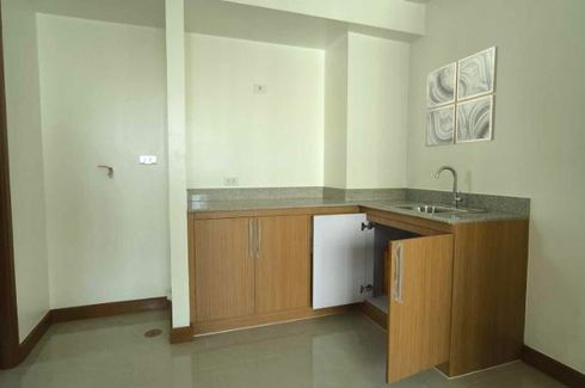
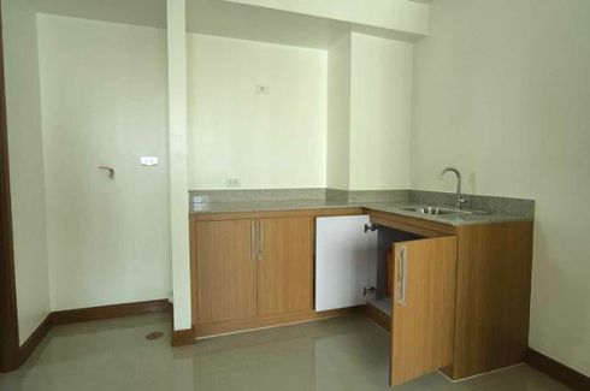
- wall art (457, 101)
